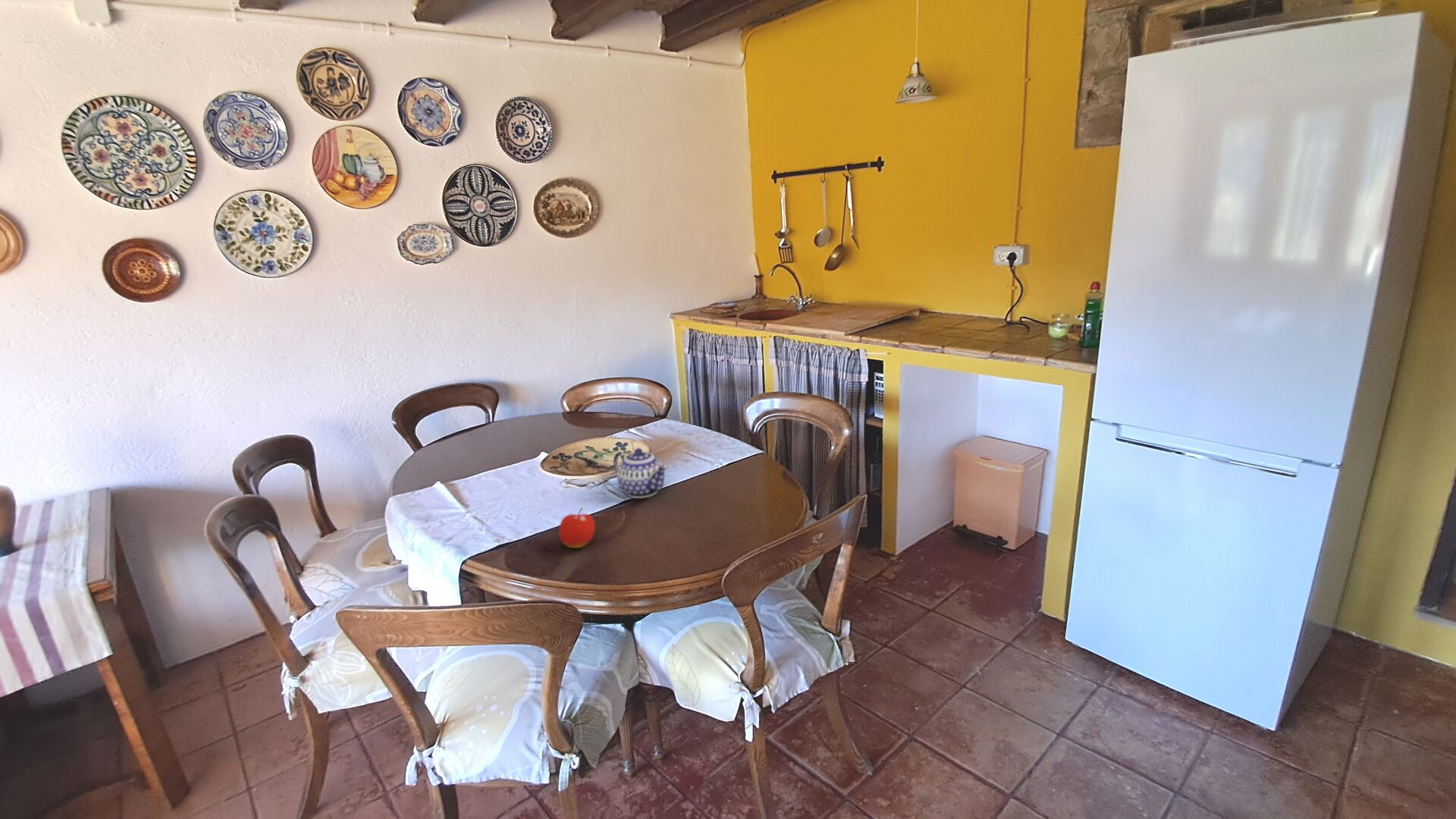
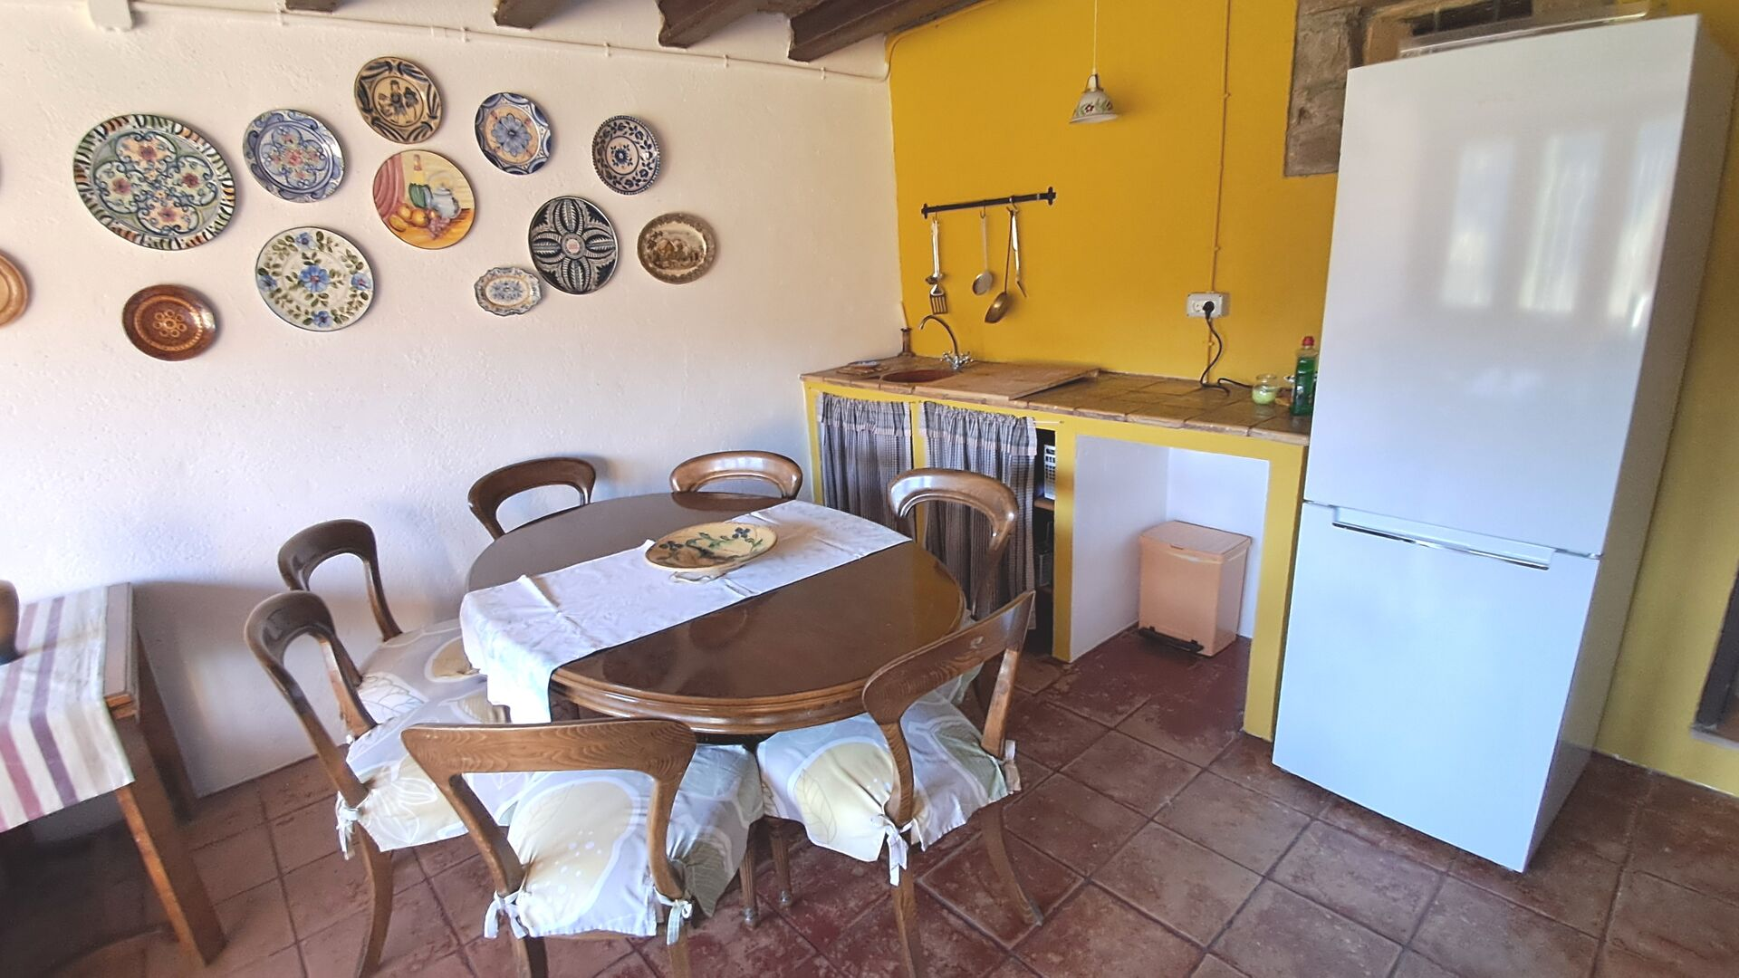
- fruit (576, 529)
- teapot (640, 470)
